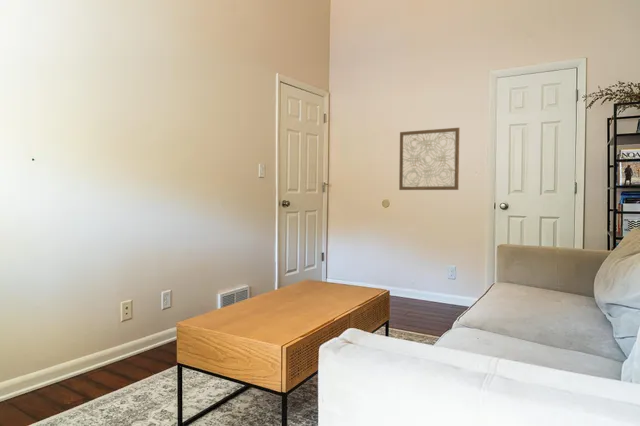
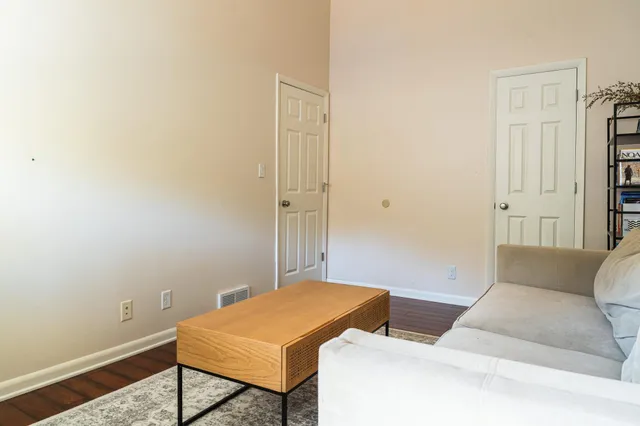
- wall art (426, 161)
